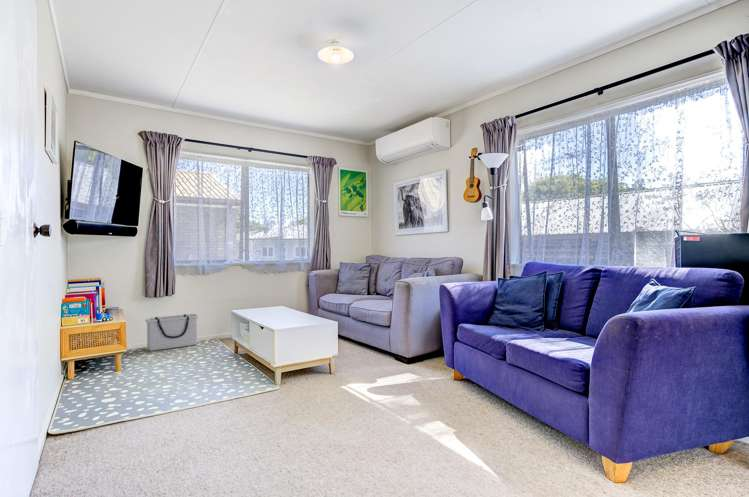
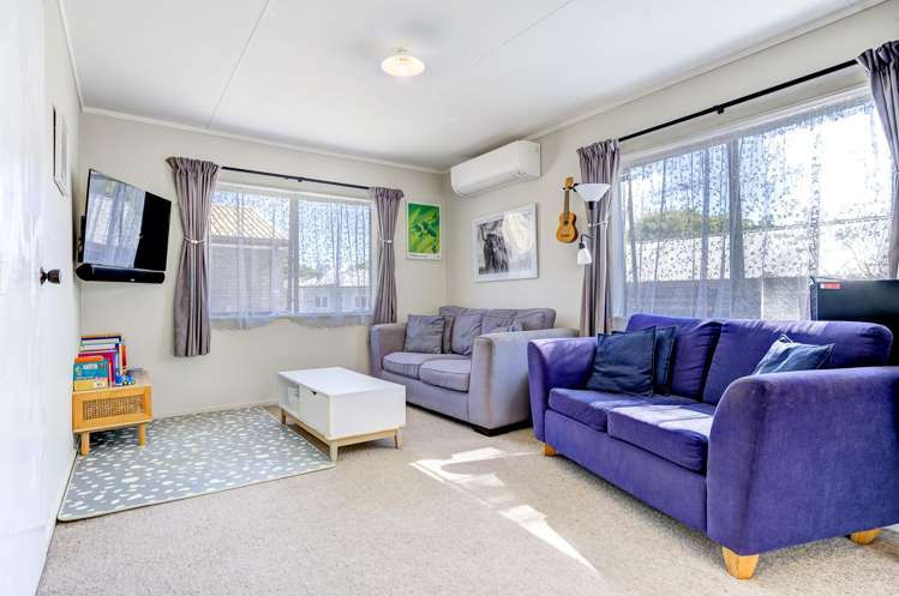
- storage bin (172, 331)
